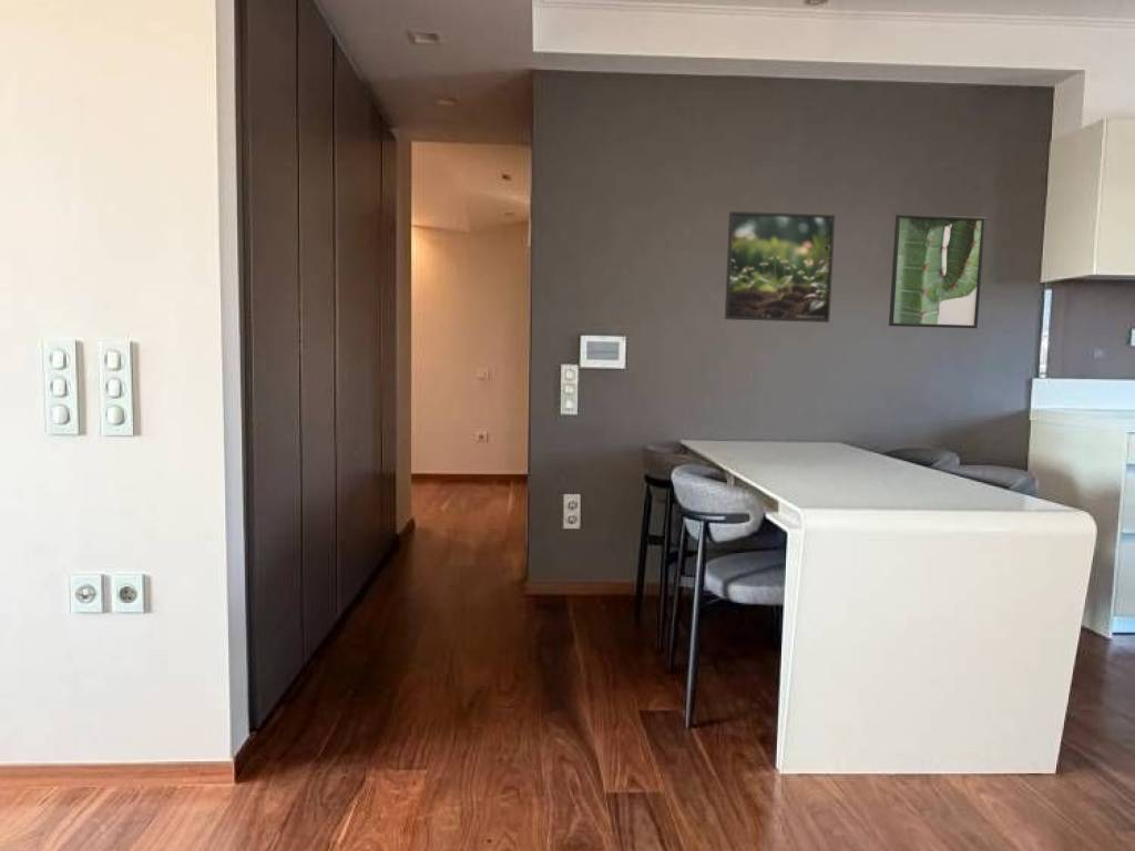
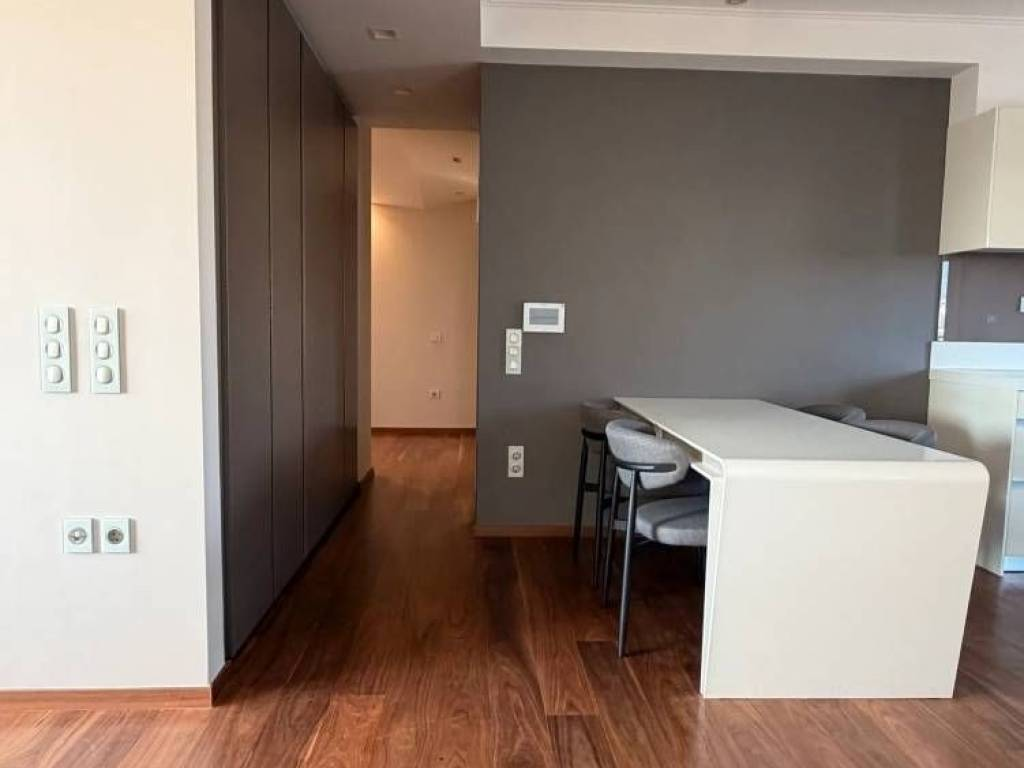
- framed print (937, 271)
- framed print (779, 267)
